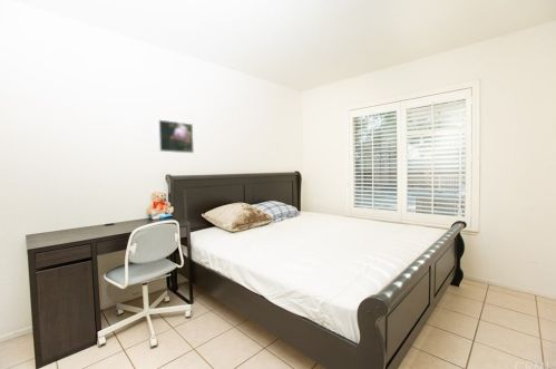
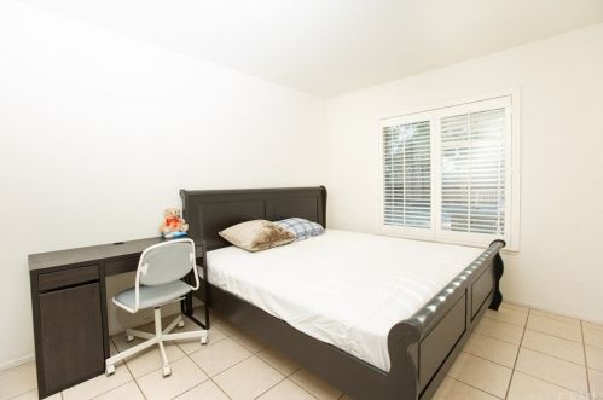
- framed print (176, 137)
